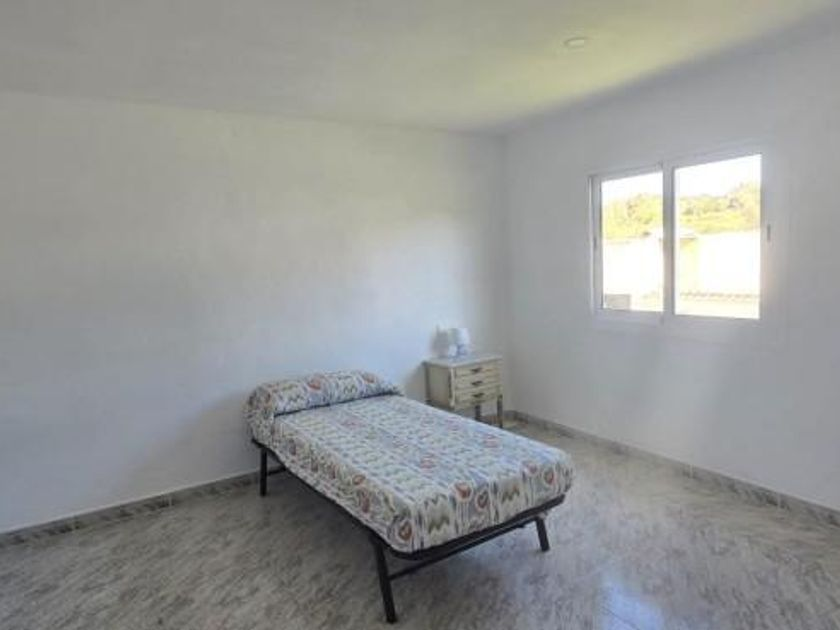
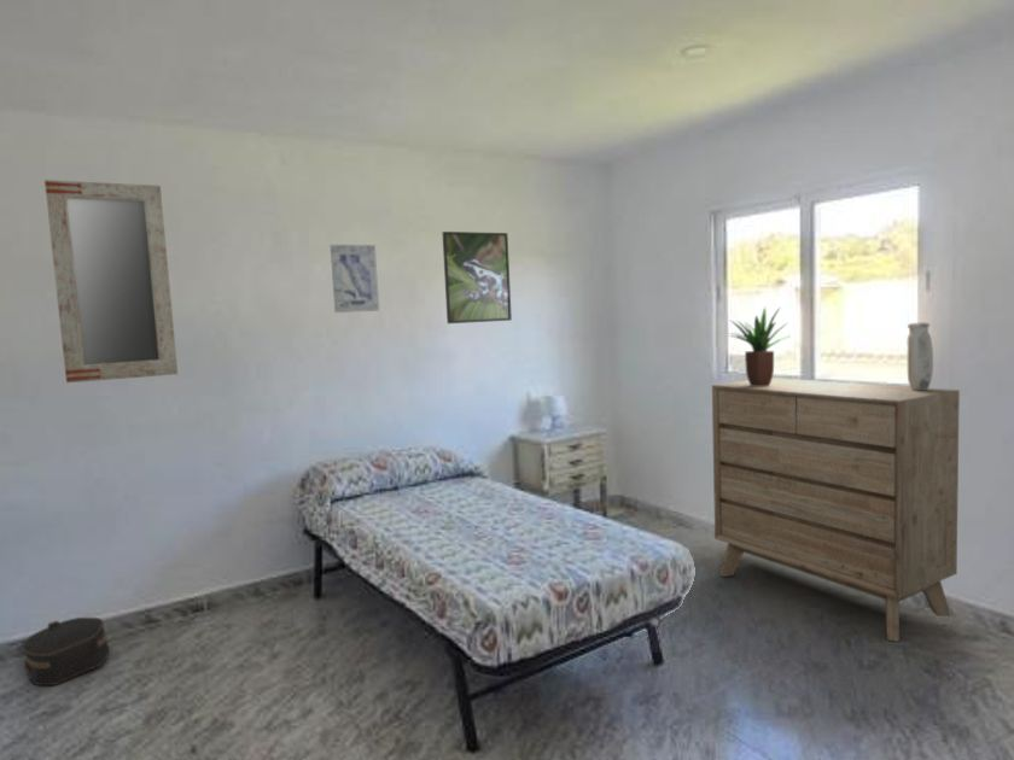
+ dresser (824, 491)
+ potted plant (759, 345)
+ vase (920, 356)
+ hat box (64, 647)
+ wall art (355, 277)
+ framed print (477, 277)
+ home mirror (113, 281)
